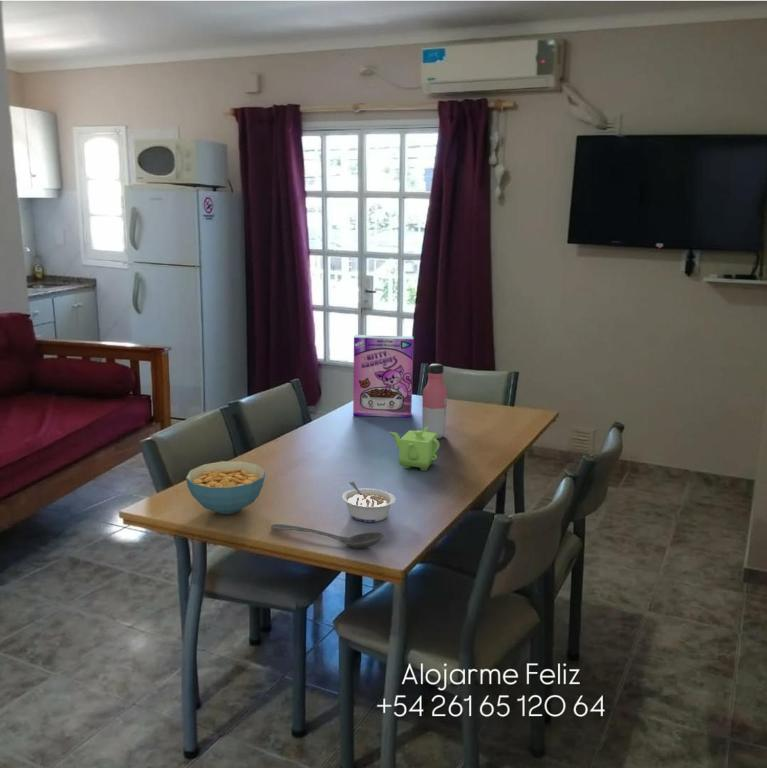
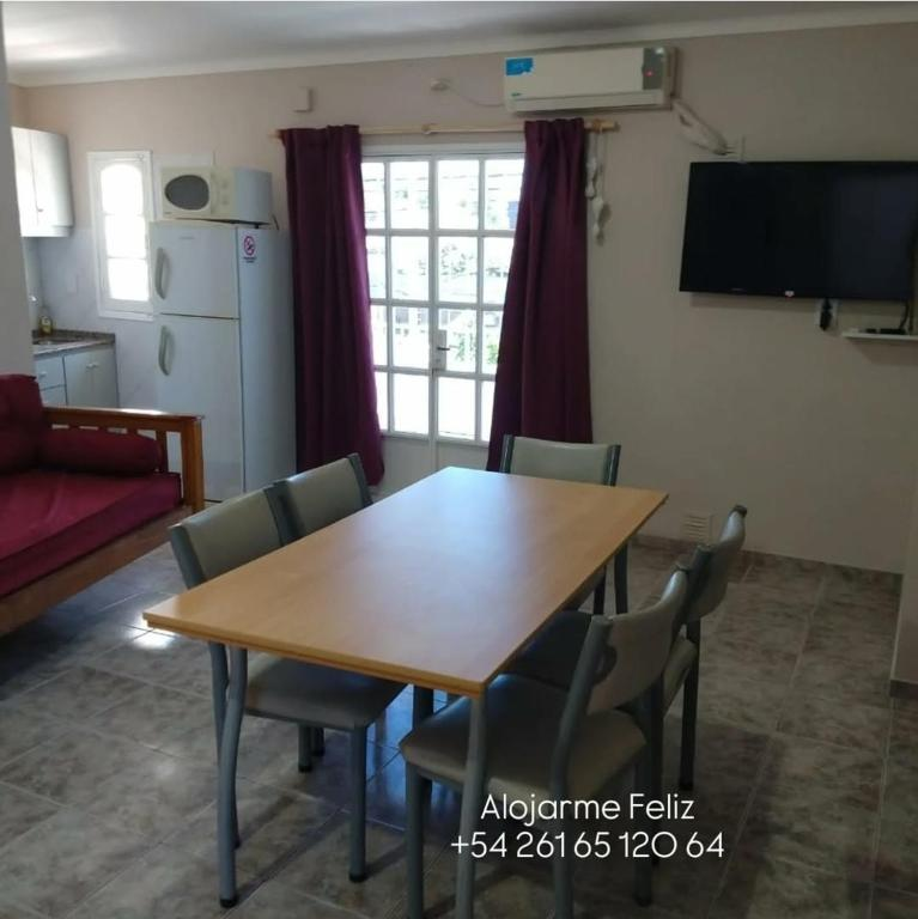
- cereal box (383, 375)
- cereal bowl (226, 491)
- water bottle (434, 400)
- legume (366, 504)
- teapot (414, 447)
- stirrer (325, 532)
